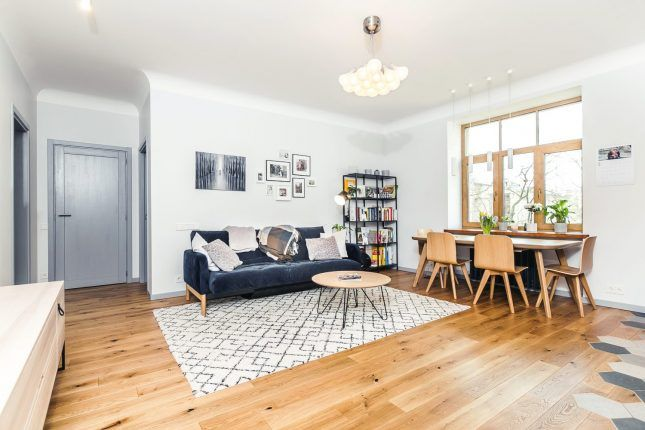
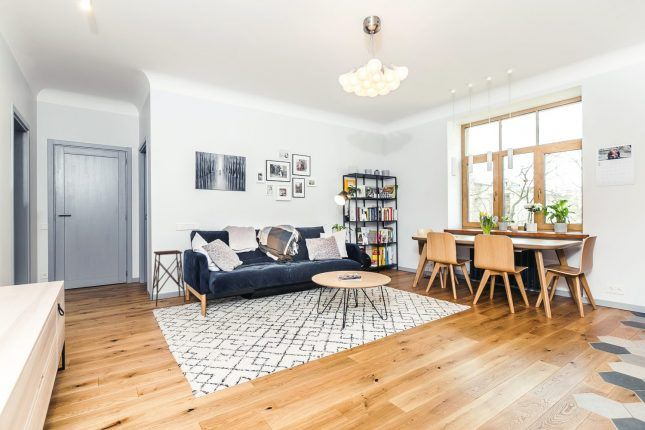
+ side table (169, 276)
